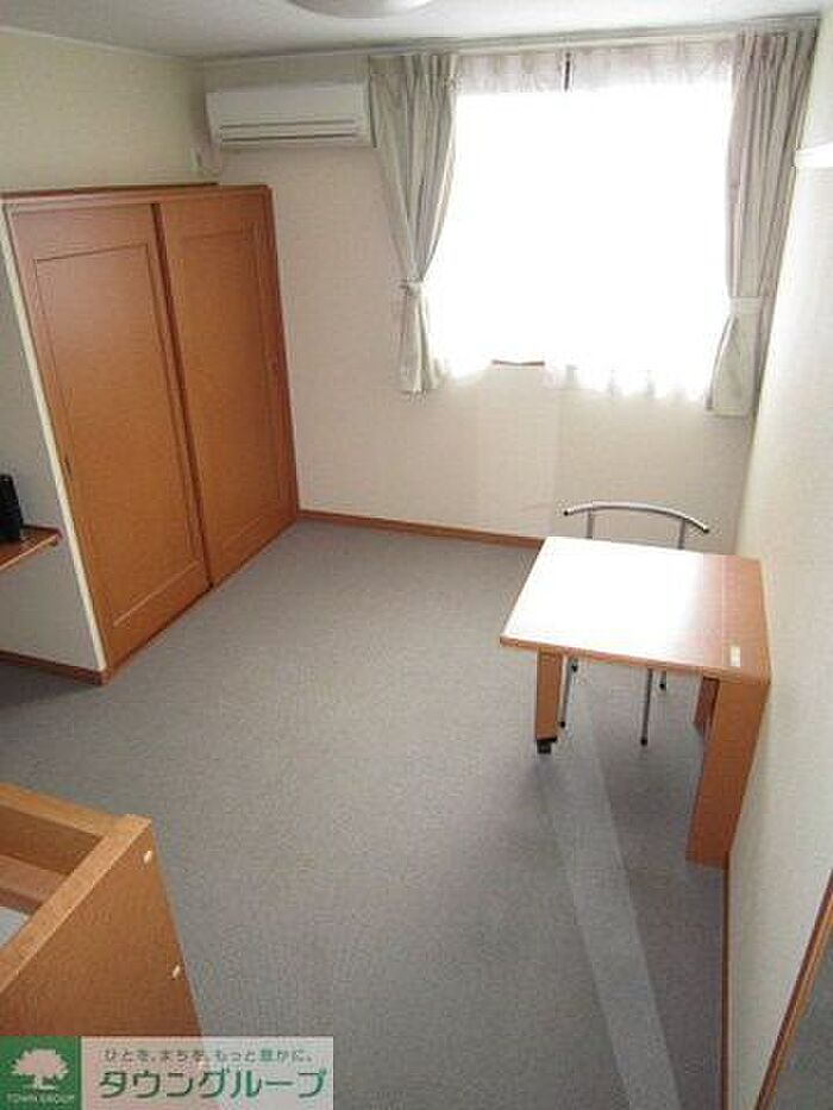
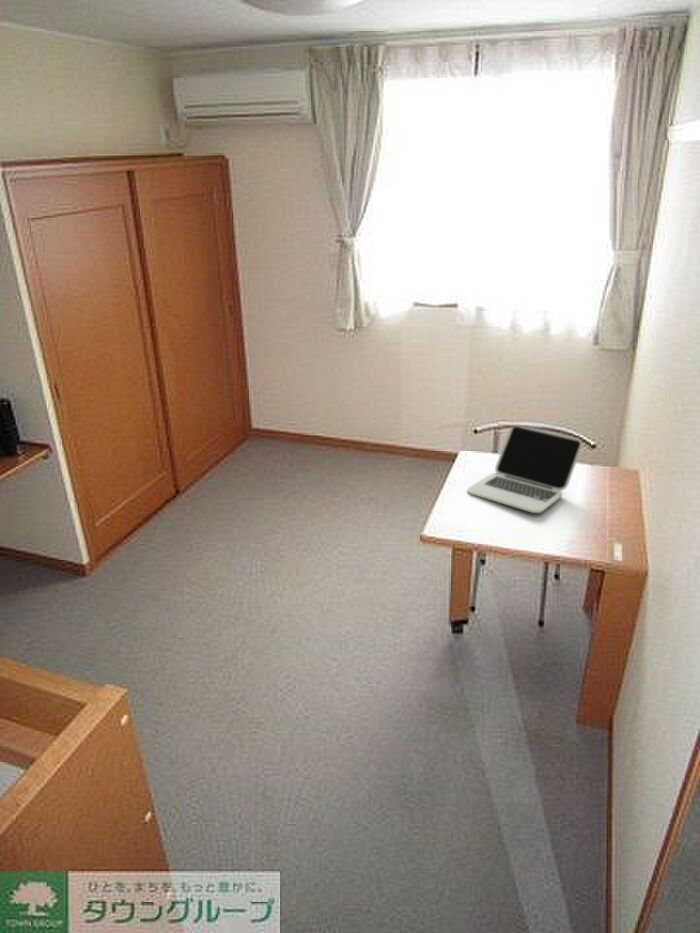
+ laptop (524, 465)
